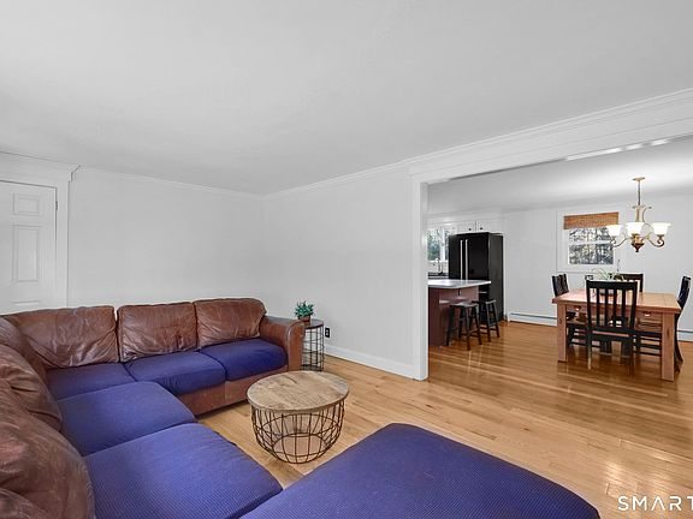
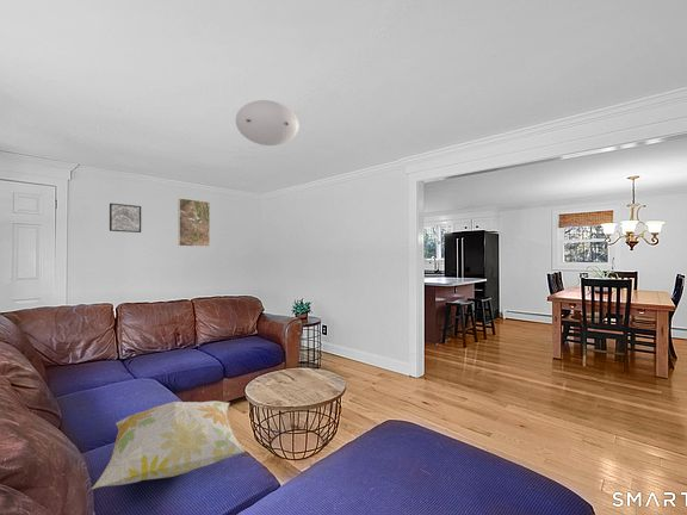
+ decorative pillow (175, 435)
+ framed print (194, 223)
+ ceiling light (267, 124)
+ wall art (125, 218)
